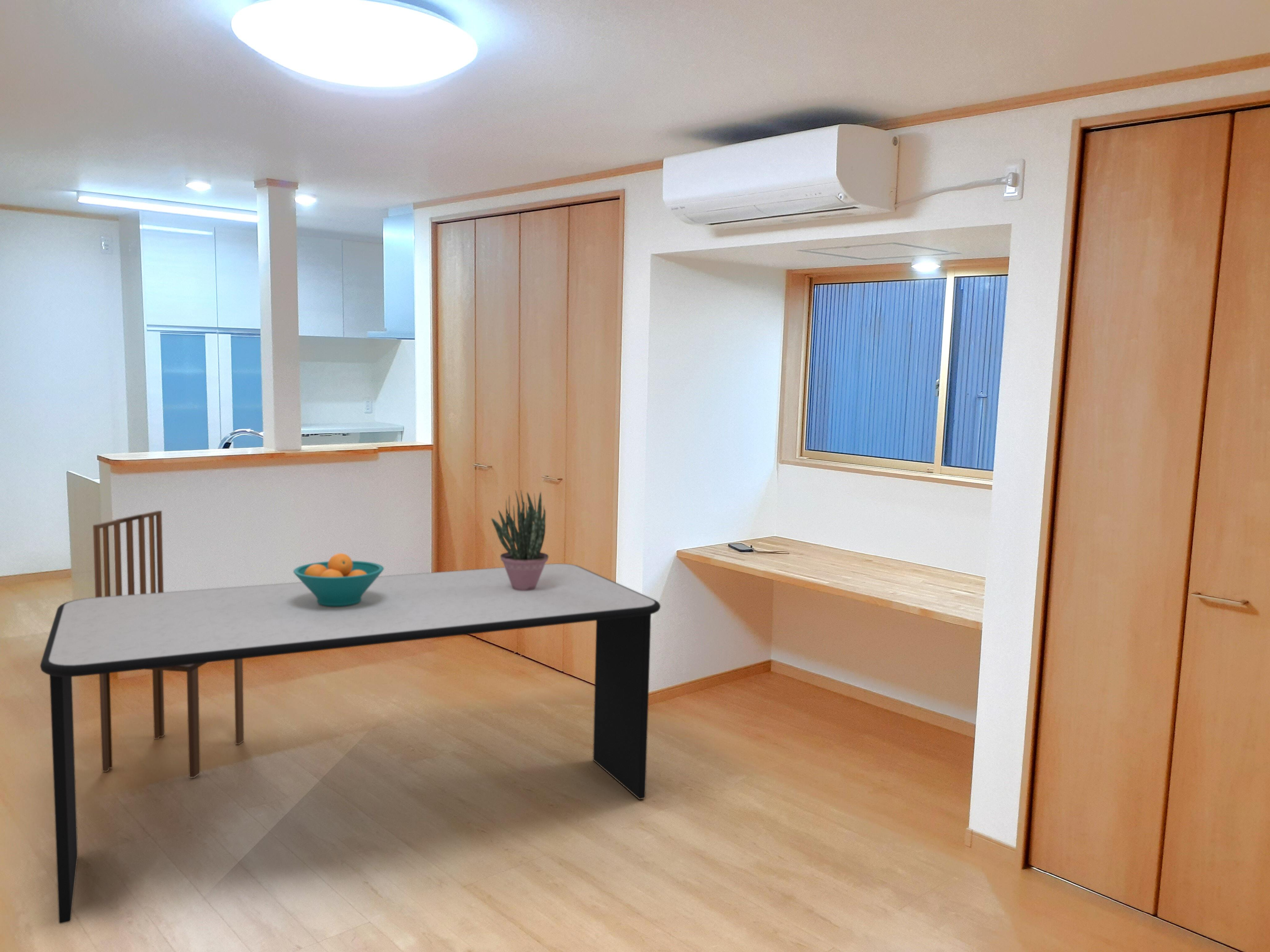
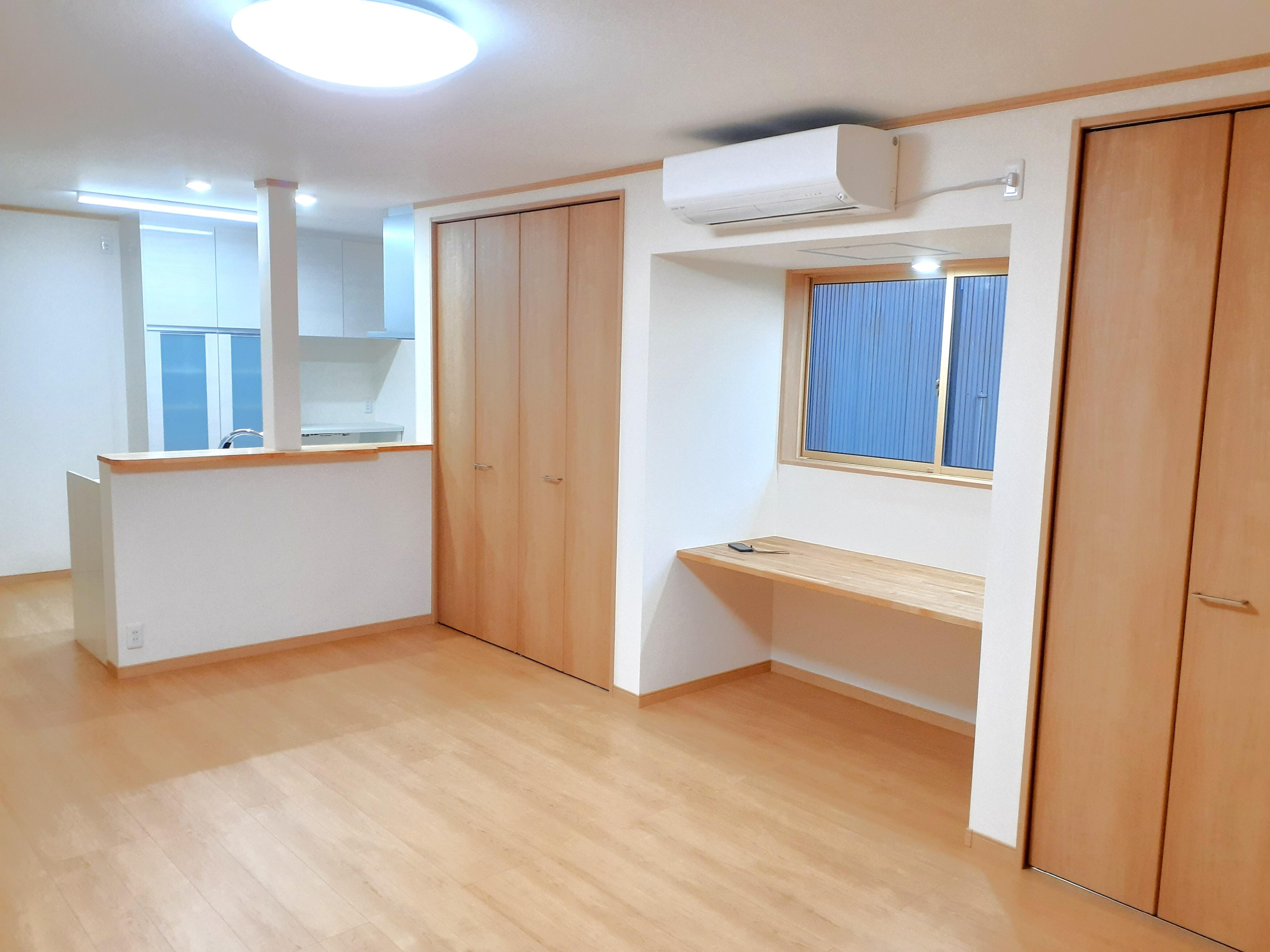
- dining chair (178, 666)
- dining table (364, 646)
- fruit bowl (339, 577)
- potted plant (521, 538)
